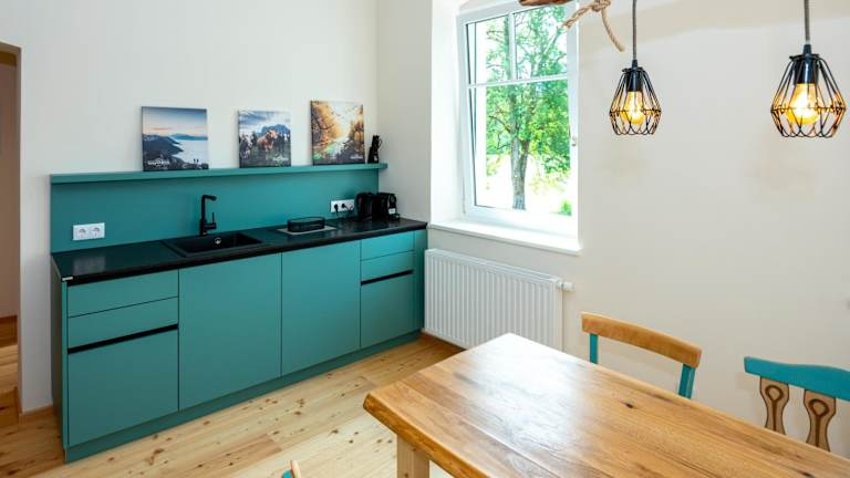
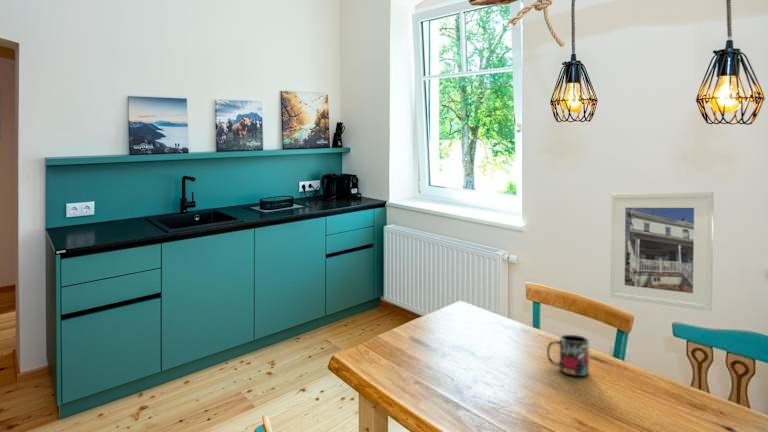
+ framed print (658, 248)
+ mug (567, 354)
